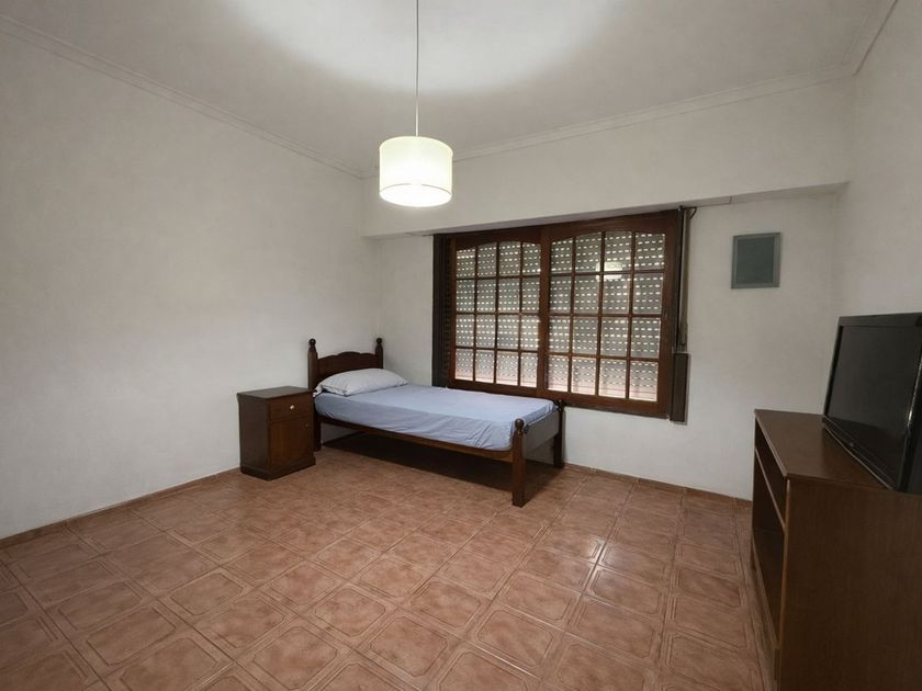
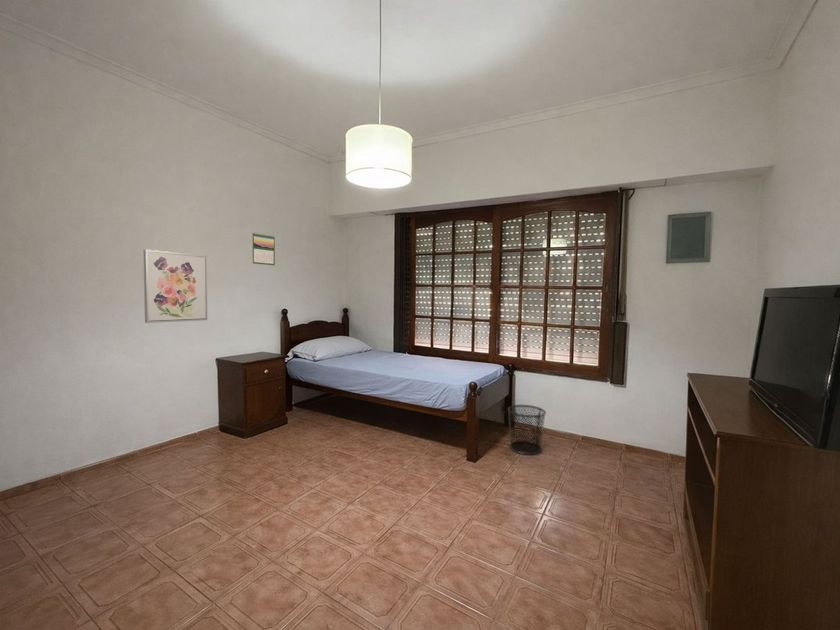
+ wall art (177, 287)
+ waste bin (526, 429)
+ calendar (263, 249)
